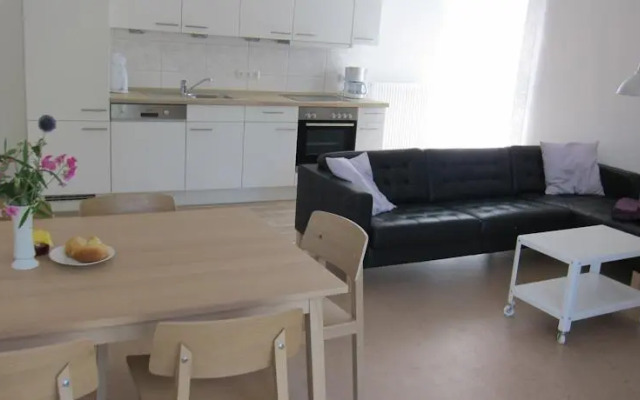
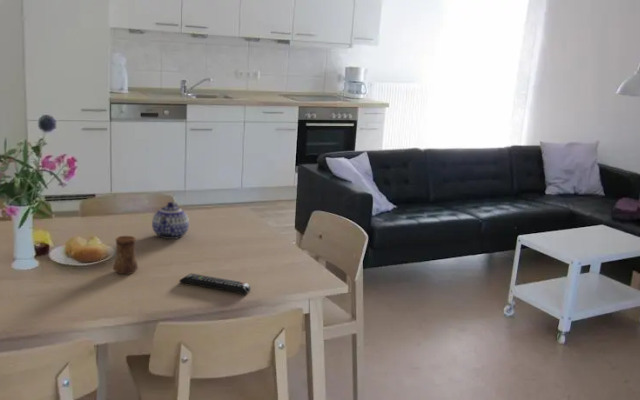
+ teapot (170, 218)
+ remote control (214, 283)
+ cup (125, 254)
